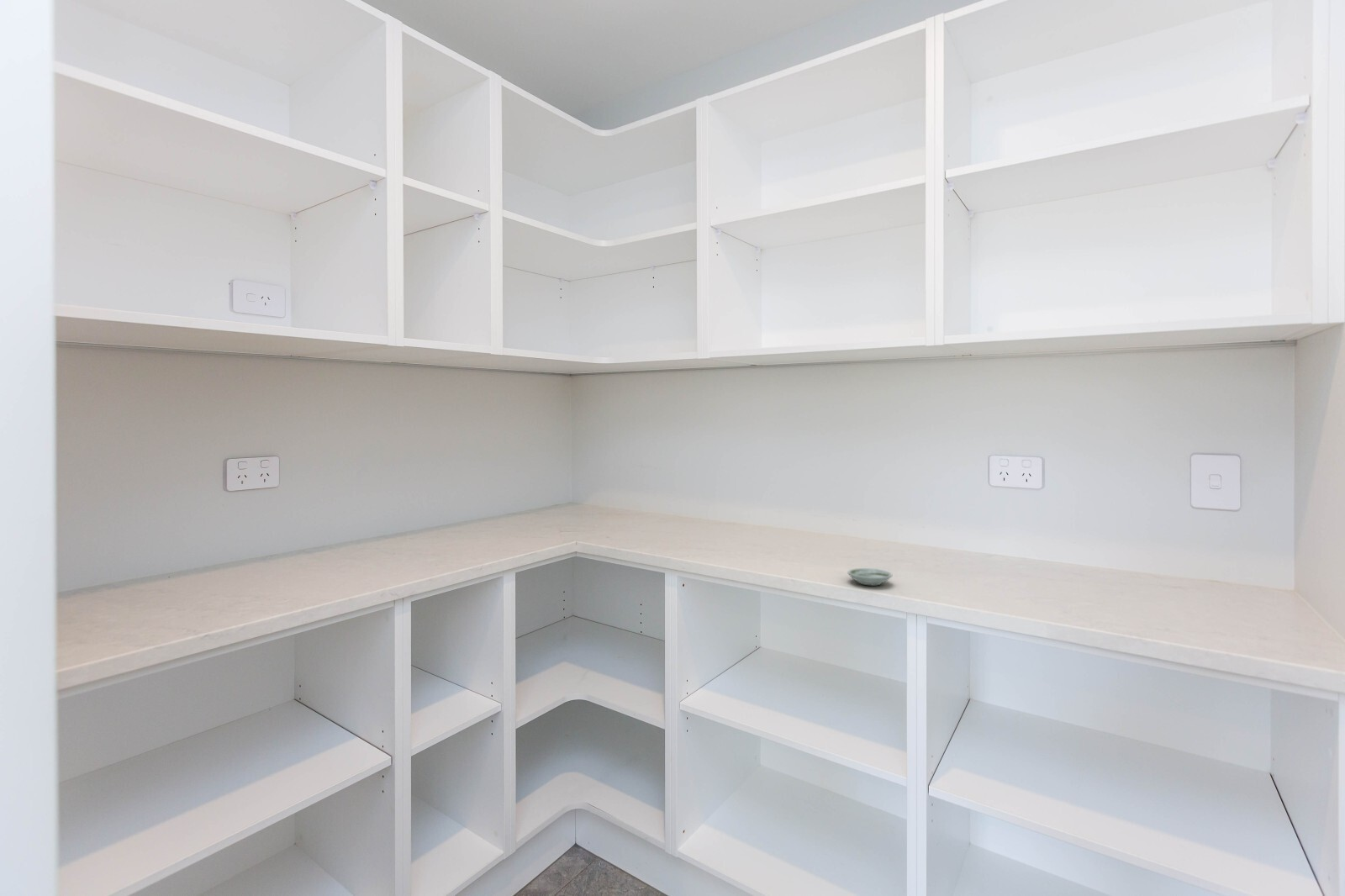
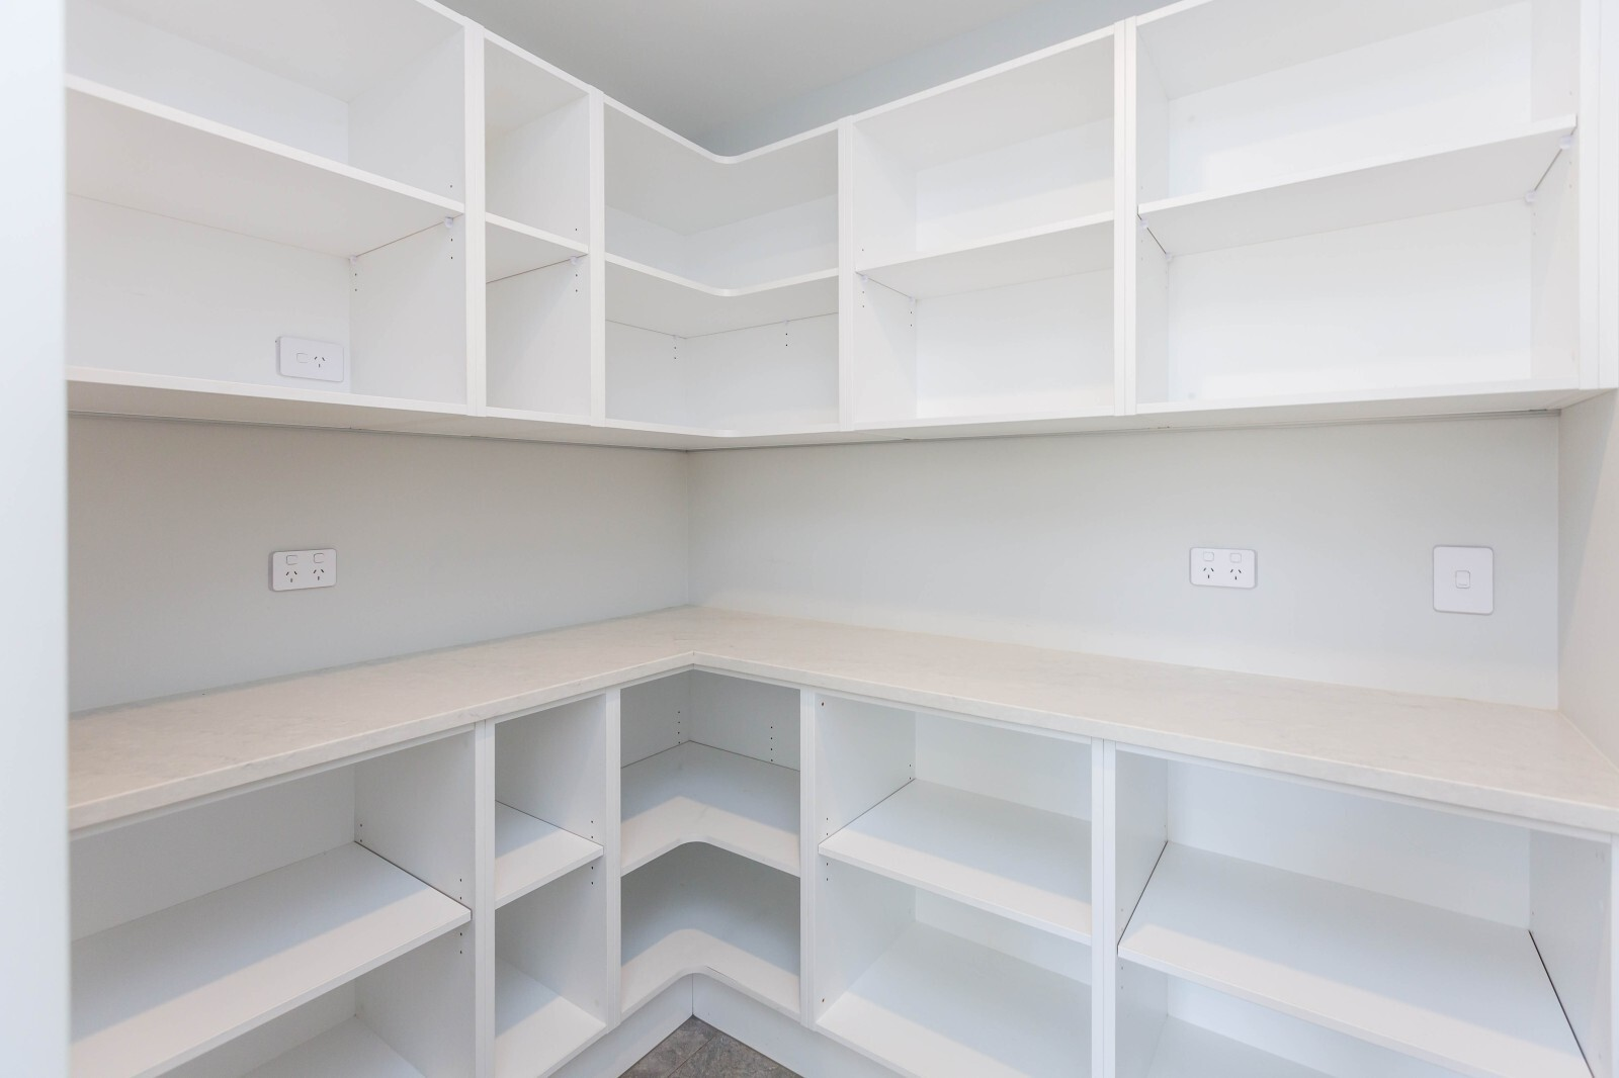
- saucer (869, 577)
